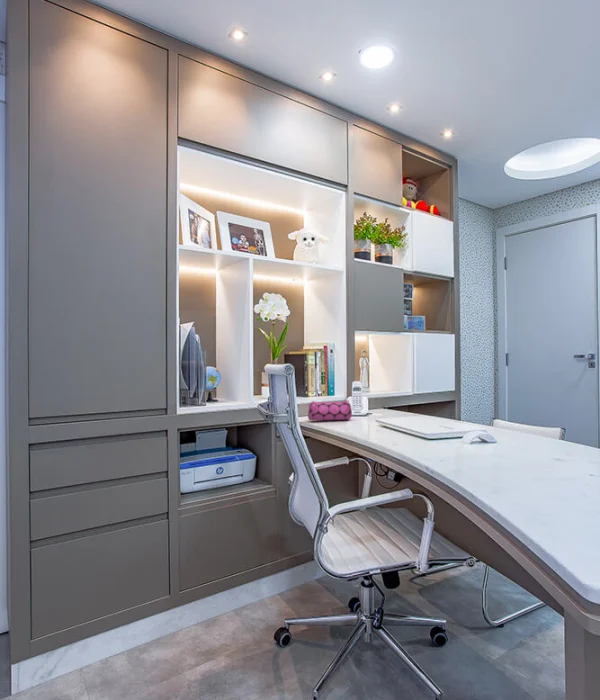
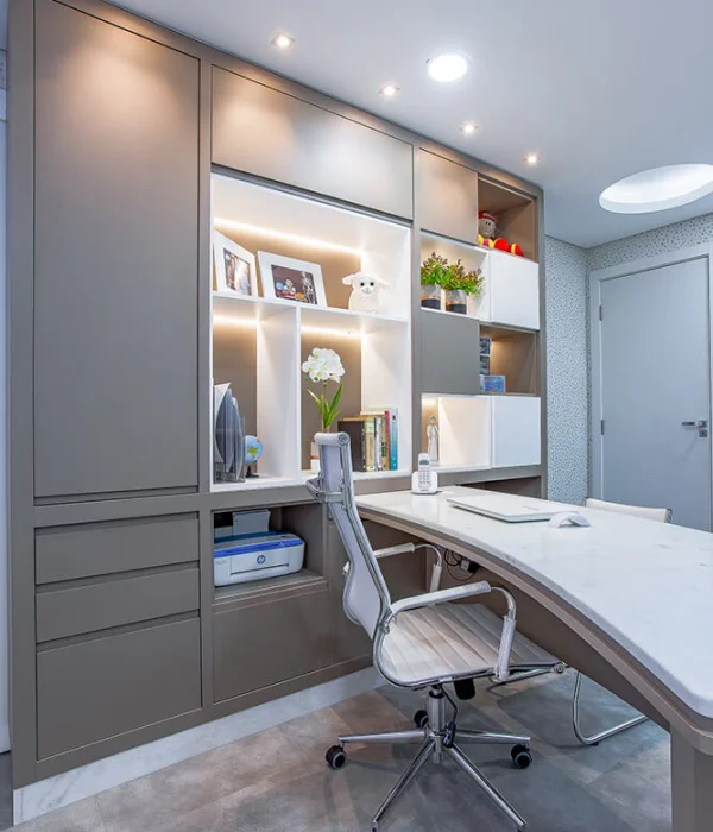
- pencil case (329, 410)
